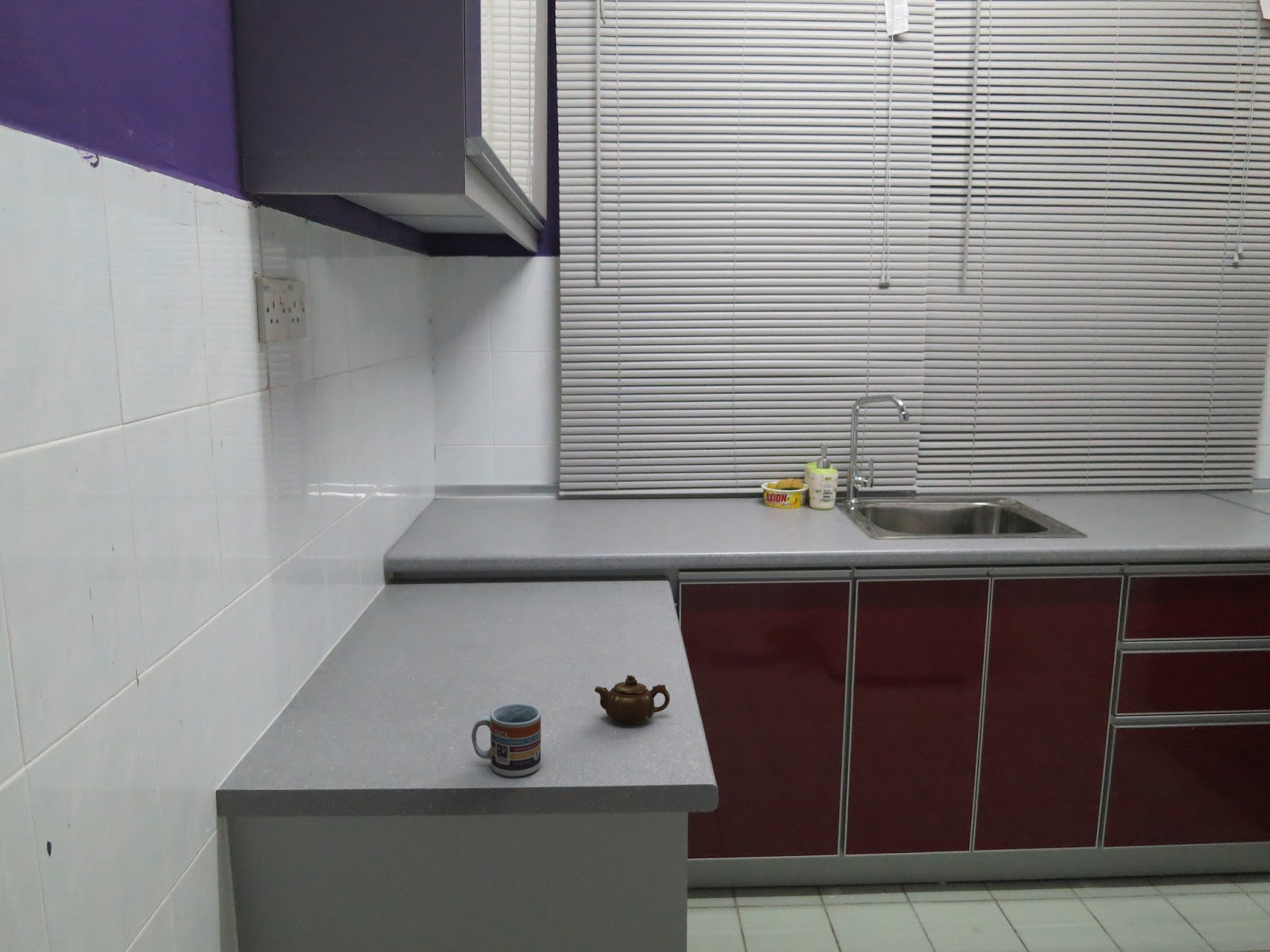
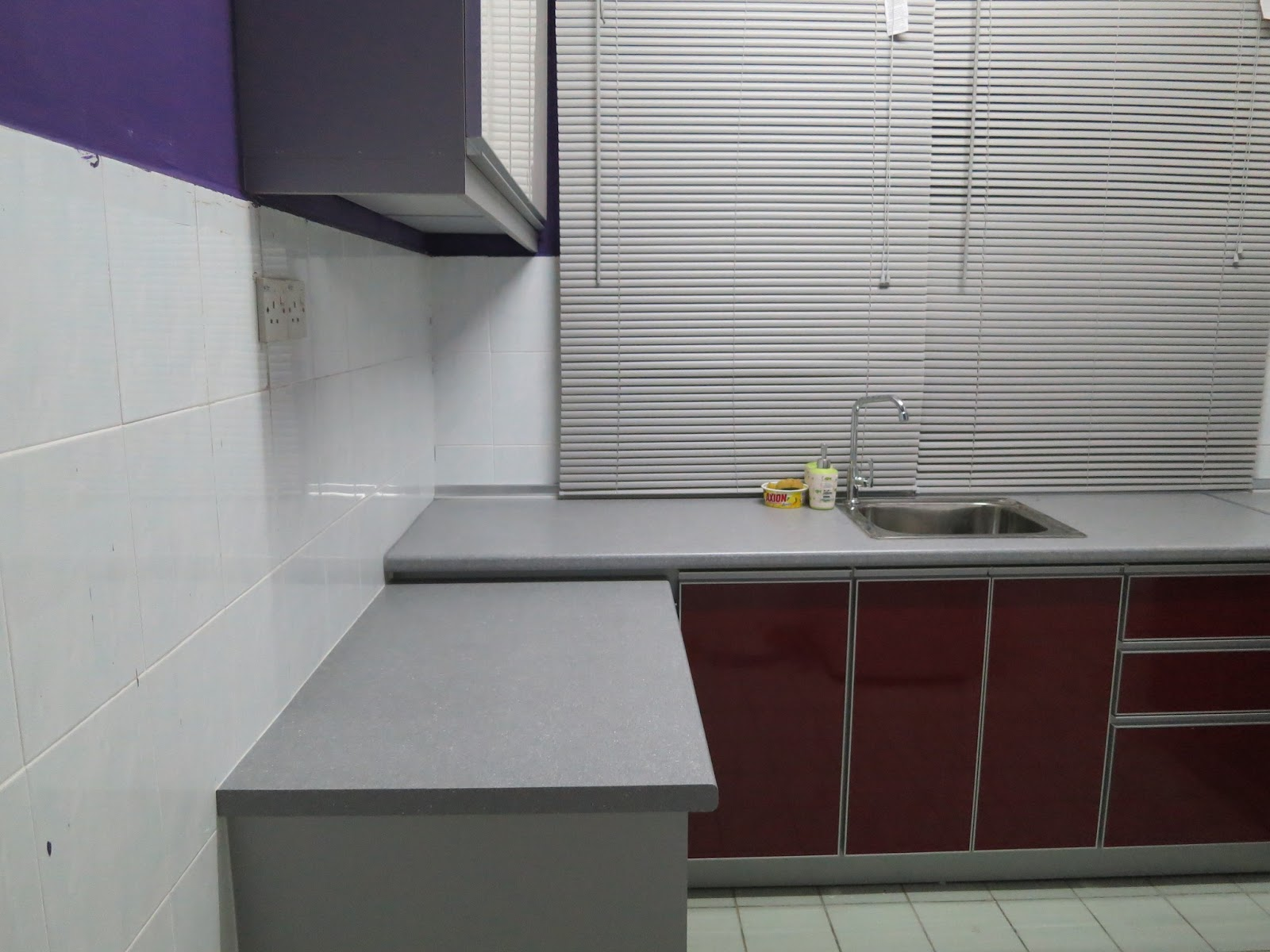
- teapot (632, 697)
- cup (506, 739)
